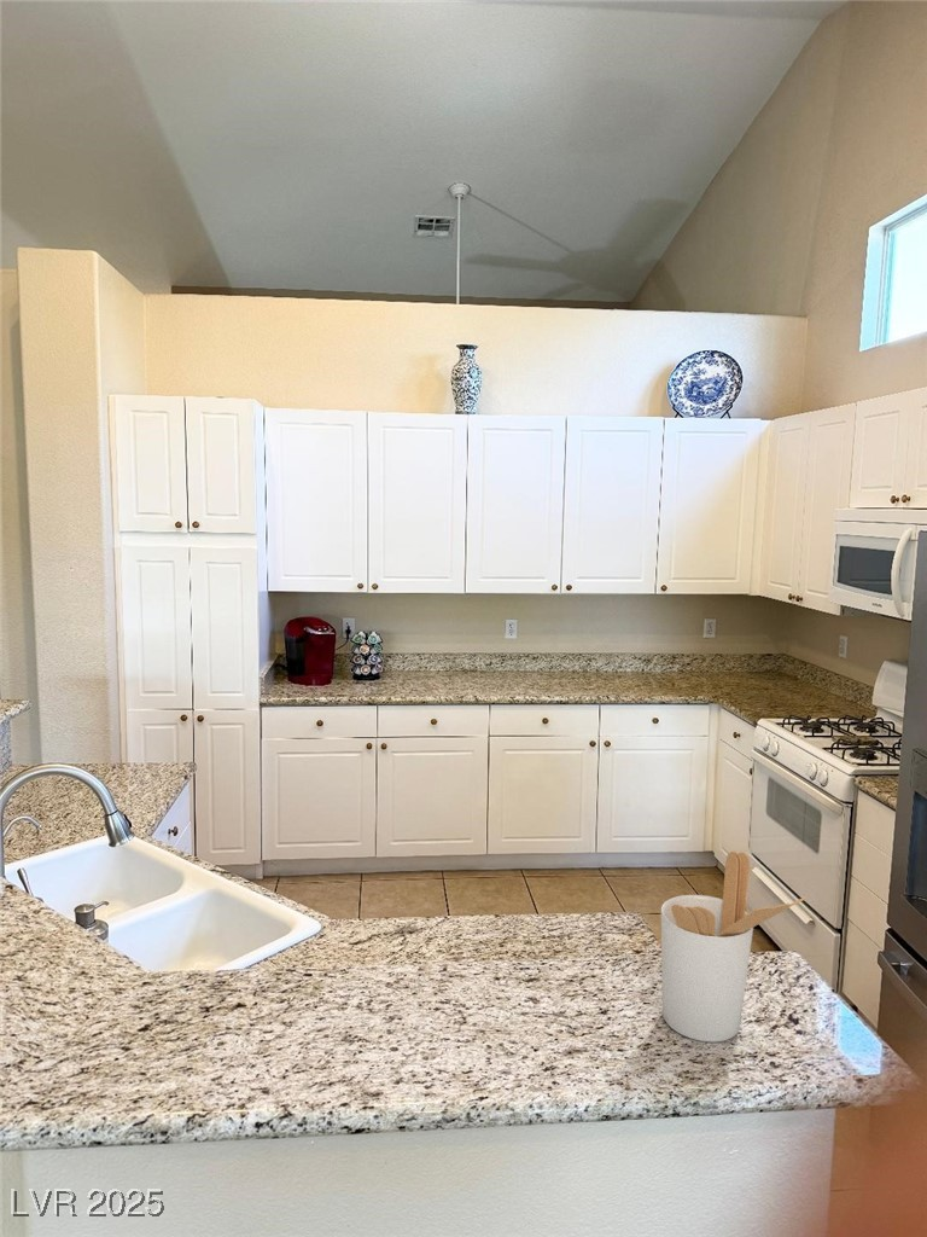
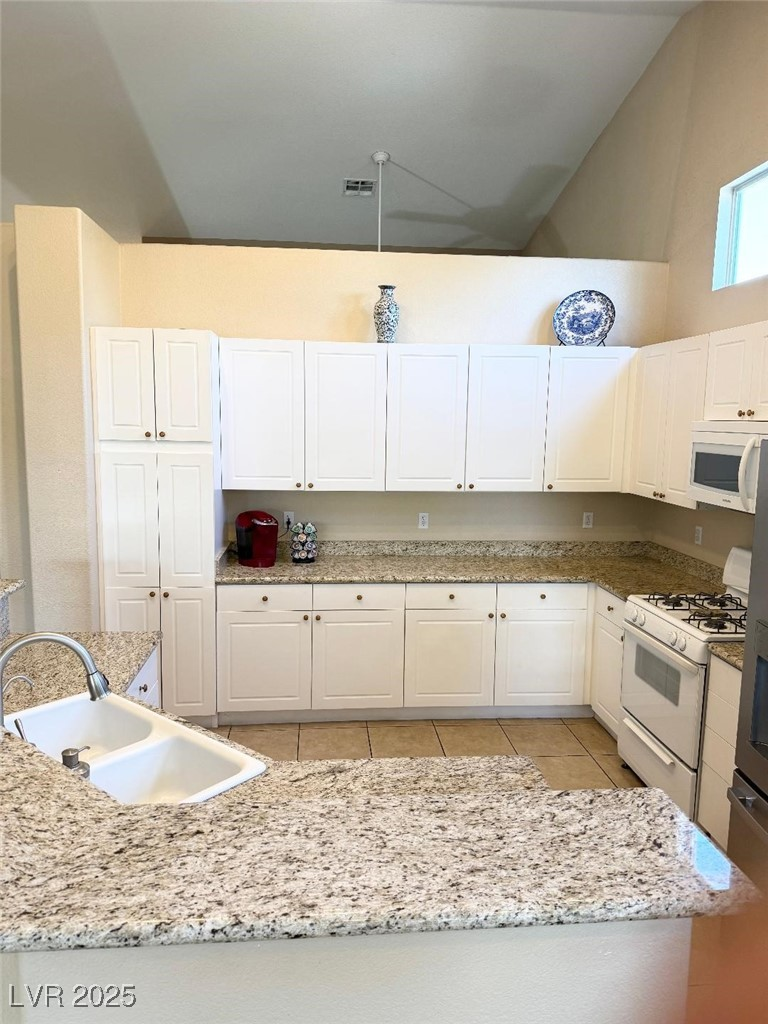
- utensil holder (725, 951)
